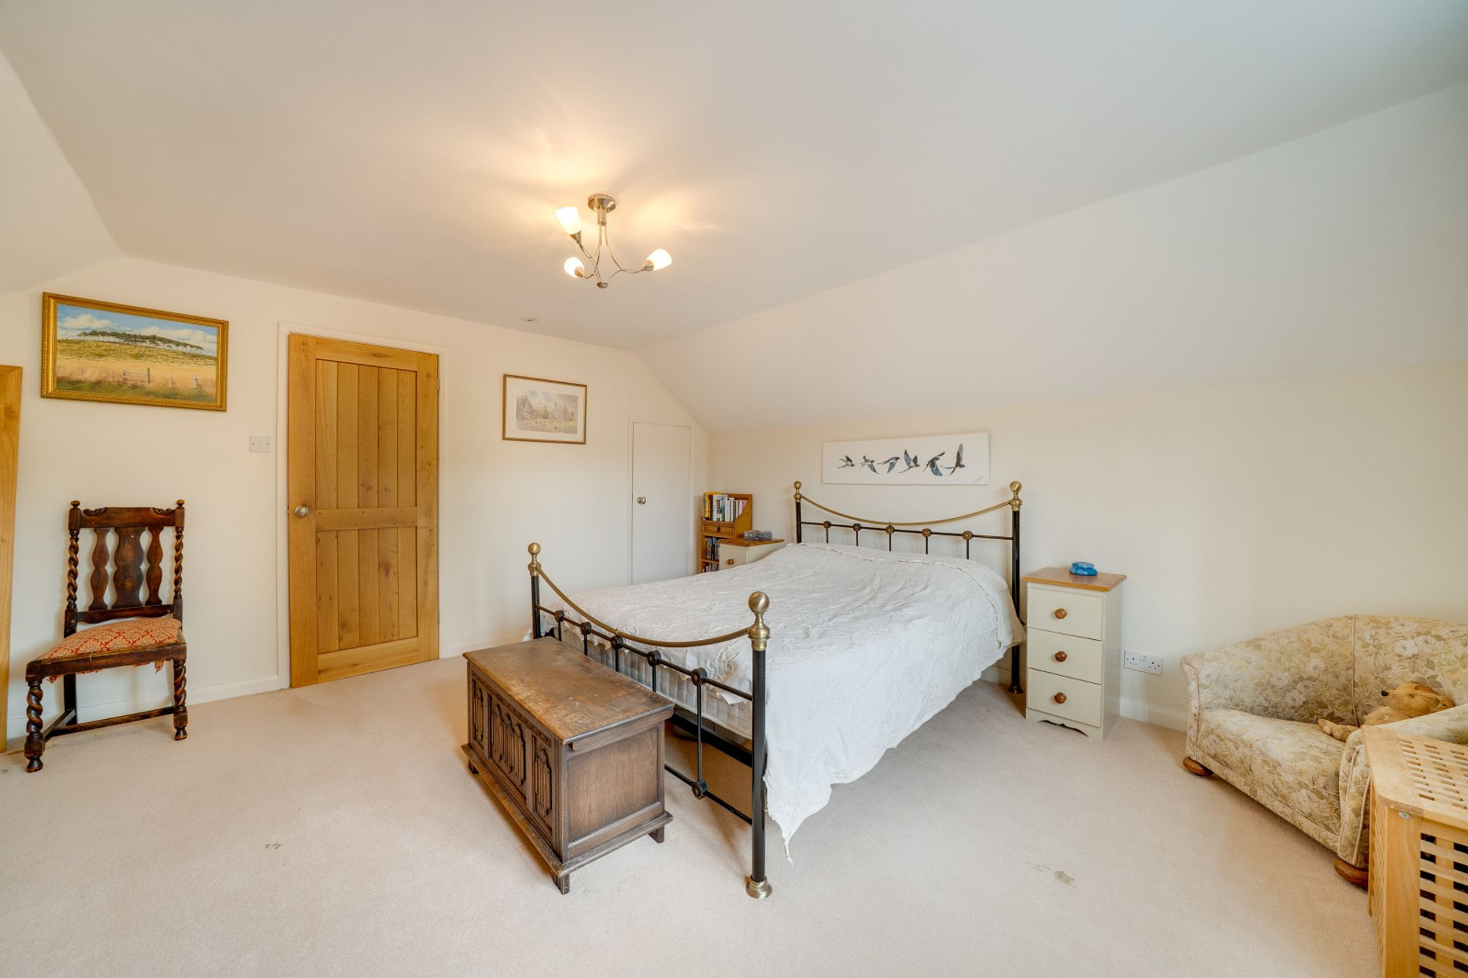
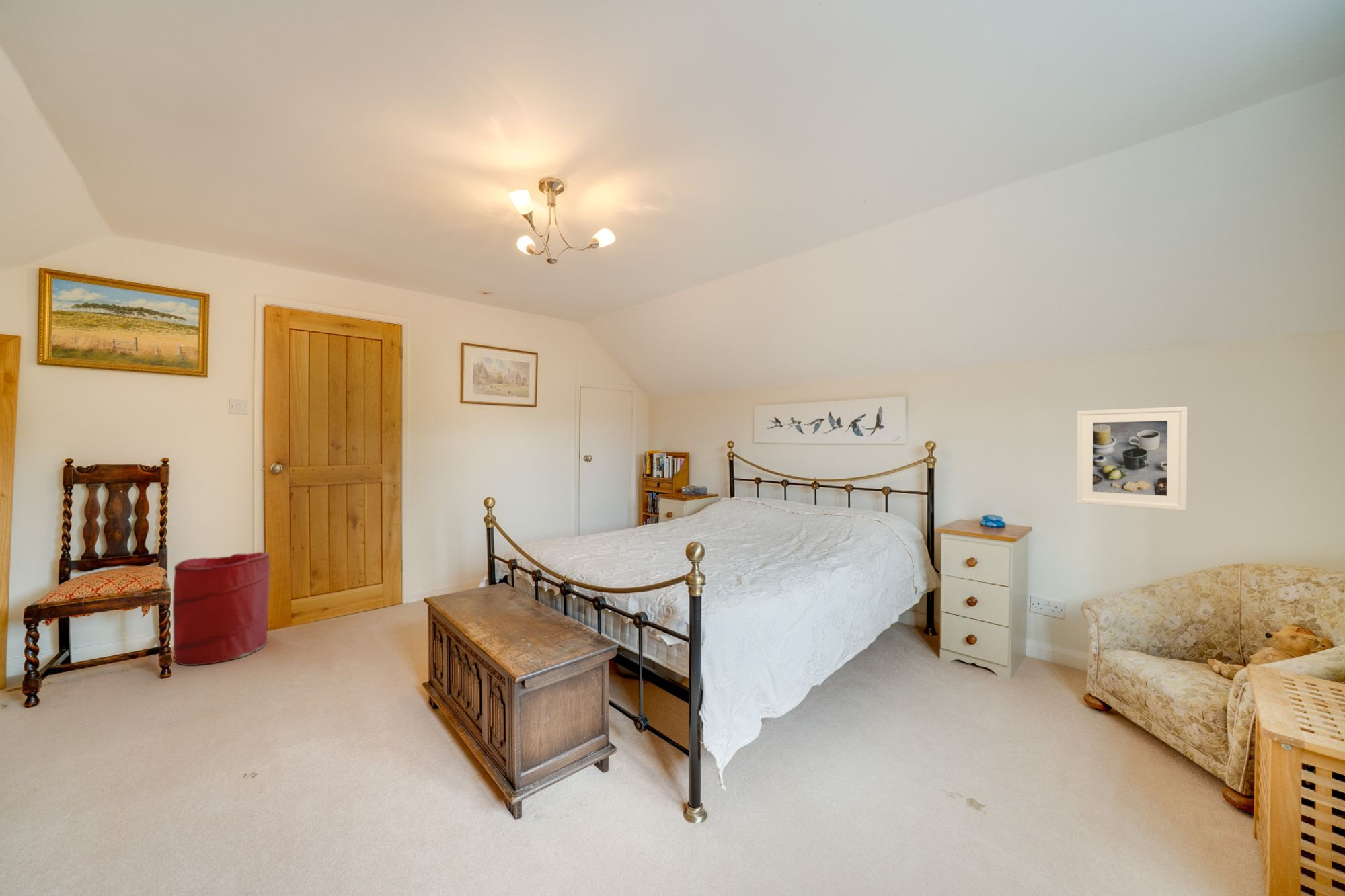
+ laundry hamper (223, 602)
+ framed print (1128, 457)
